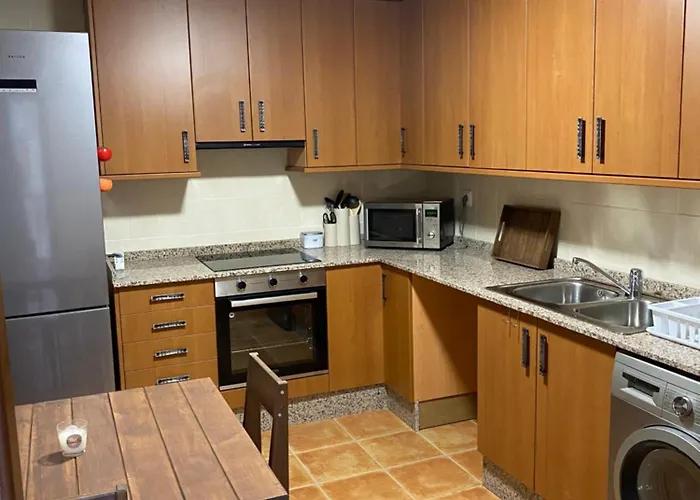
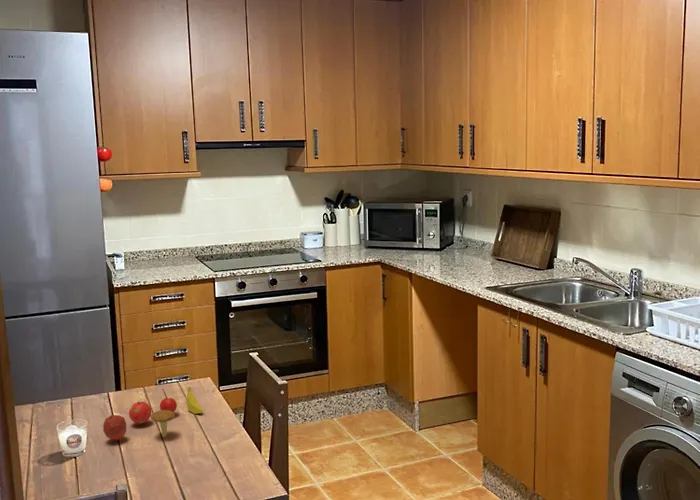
+ fruit (158, 414)
